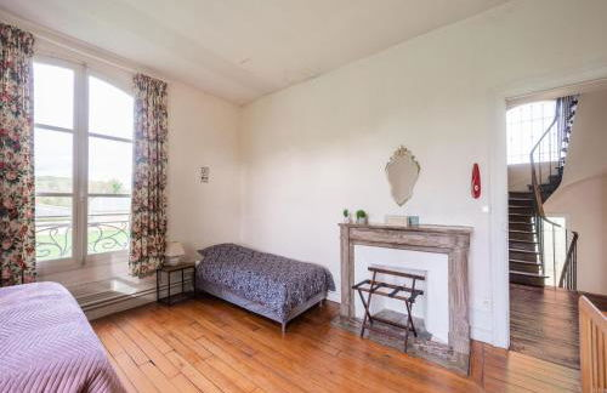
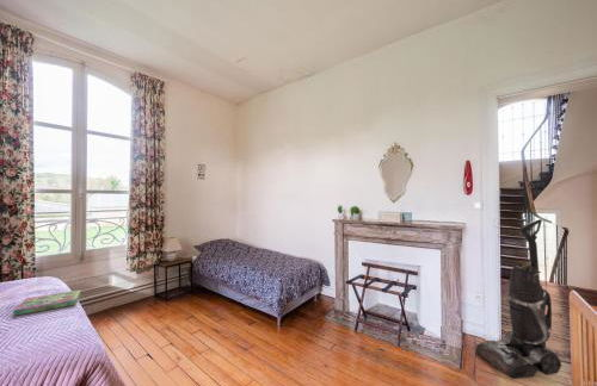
+ book (50, 301)
+ vacuum cleaner (513, 290)
